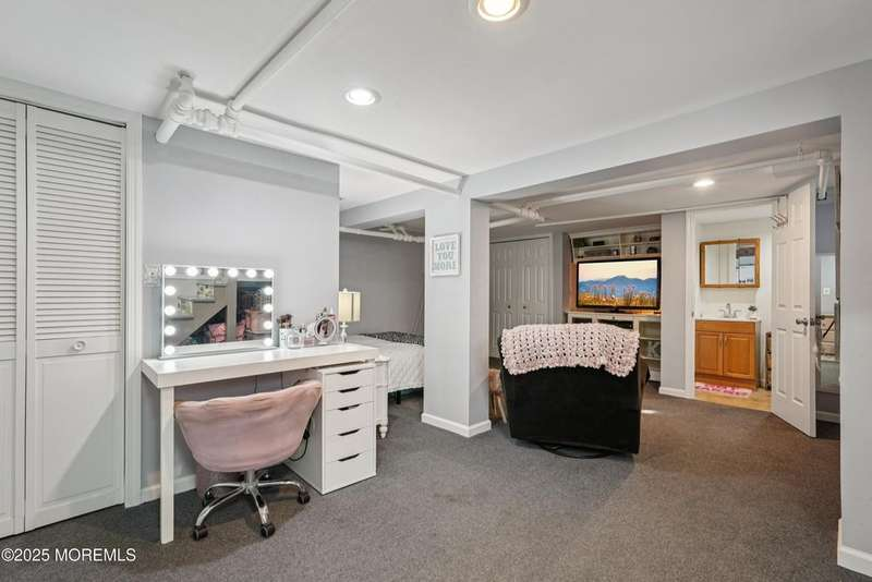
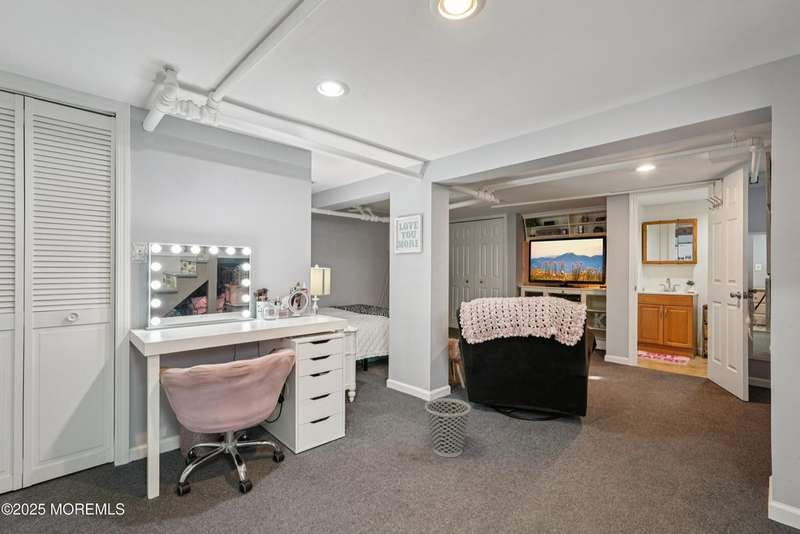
+ wastebasket (447, 427)
